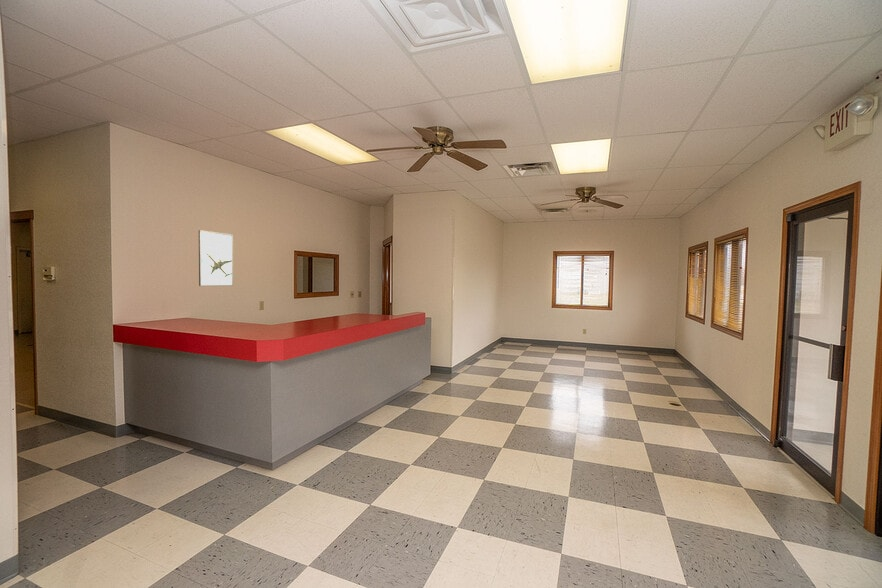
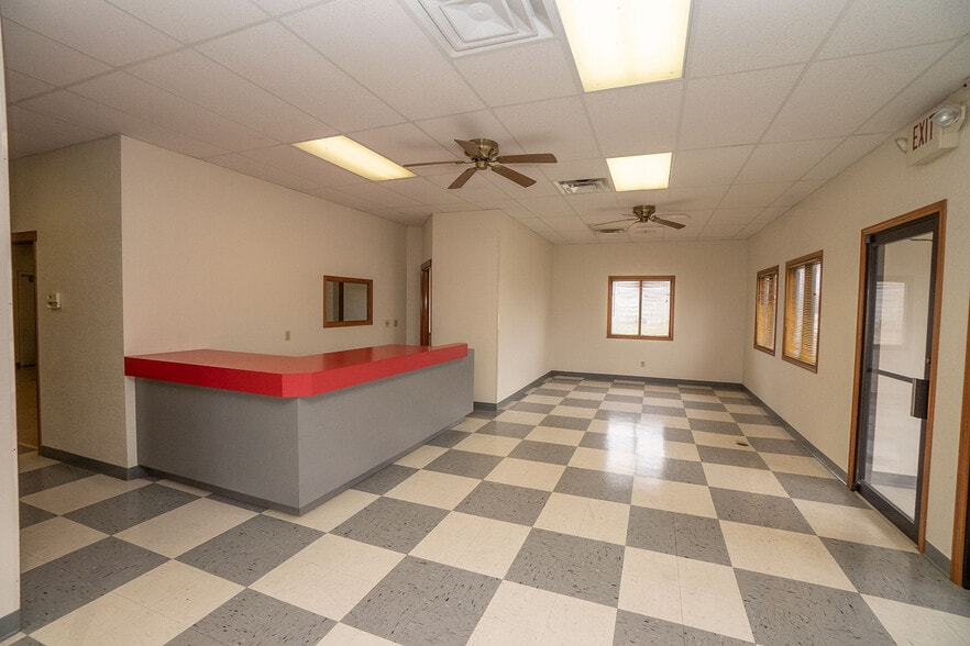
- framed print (216, 259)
